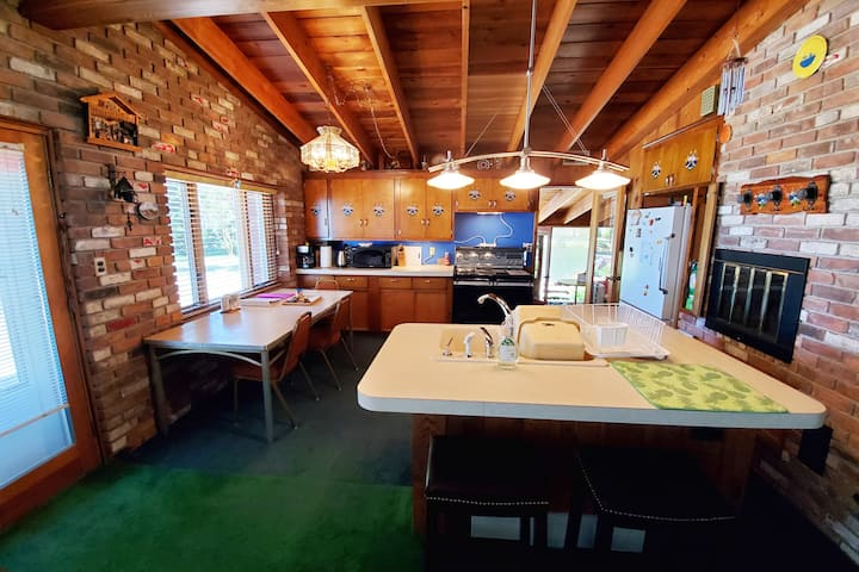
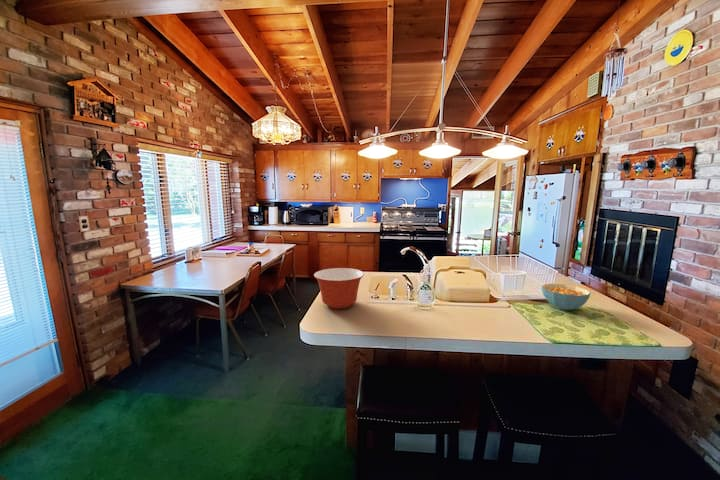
+ cereal bowl (564, 298)
+ mixing bowl (339, 289)
